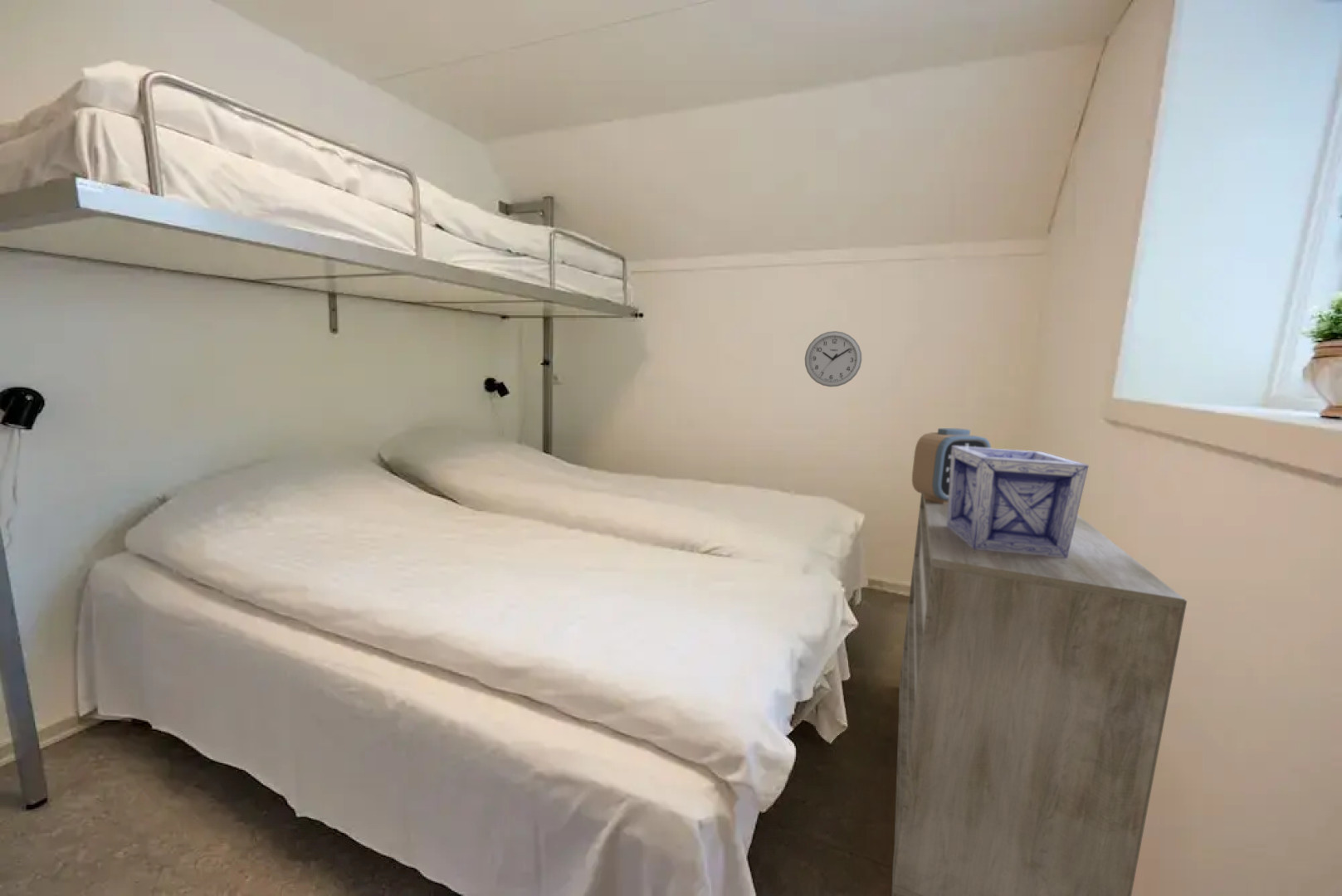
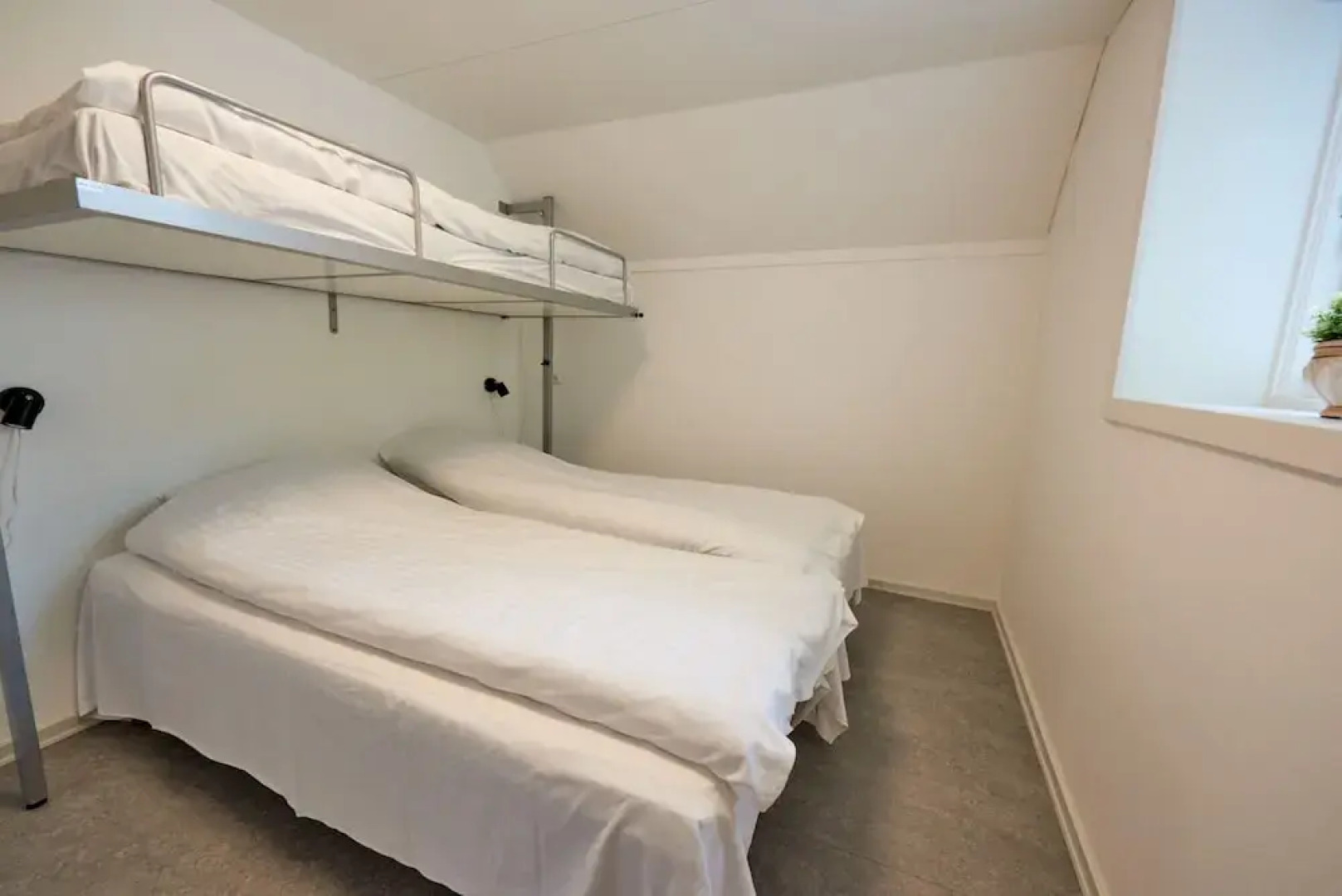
- alarm clock (950, 465)
- dresser (988, 660)
- wooden crate (1008, 497)
- wall clock (832, 358)
